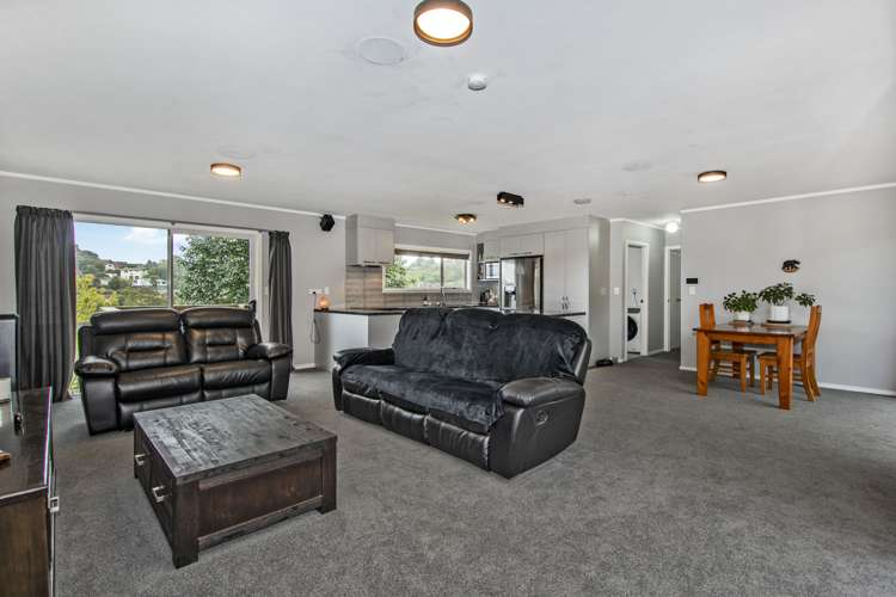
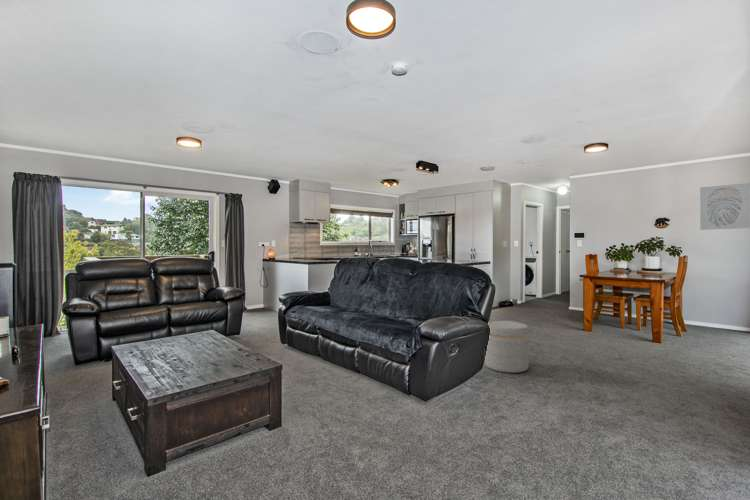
+ ottoman (506, 345)
+ wall art (724, 207)
